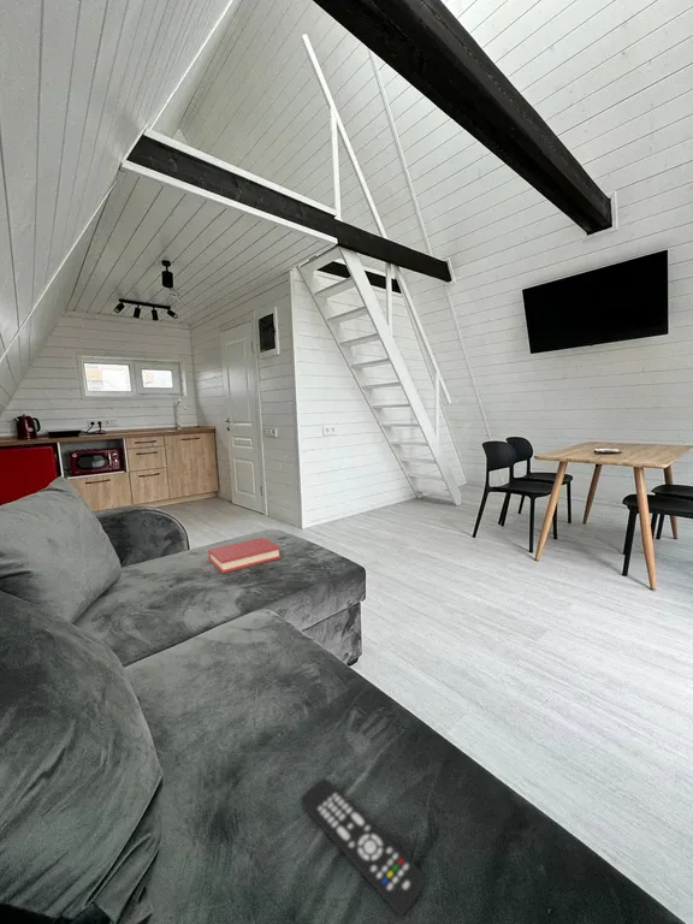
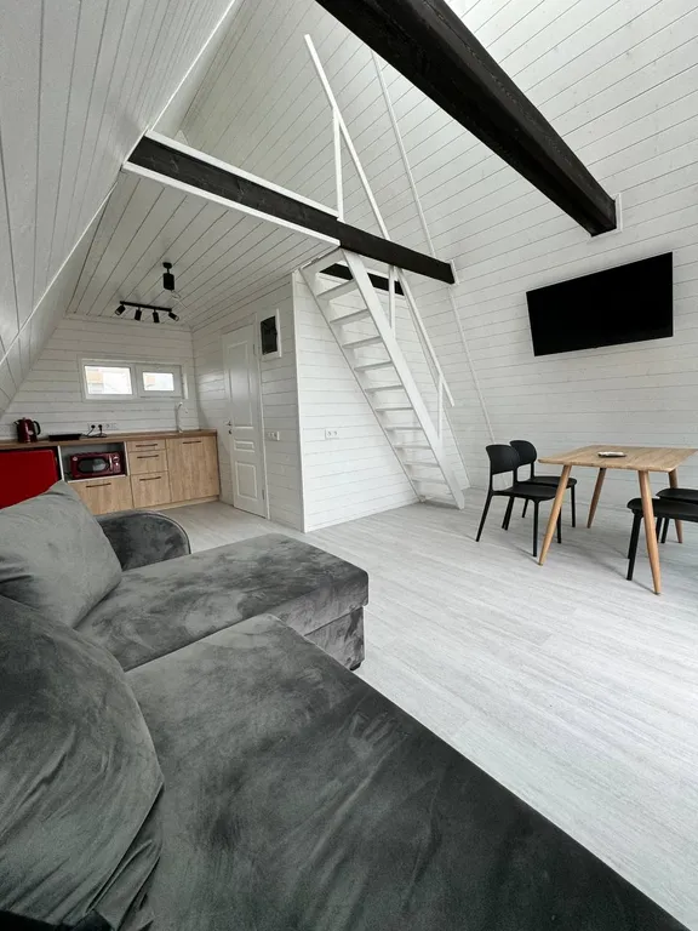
- remote control (356, 837)
- hardback book (244, 553)
